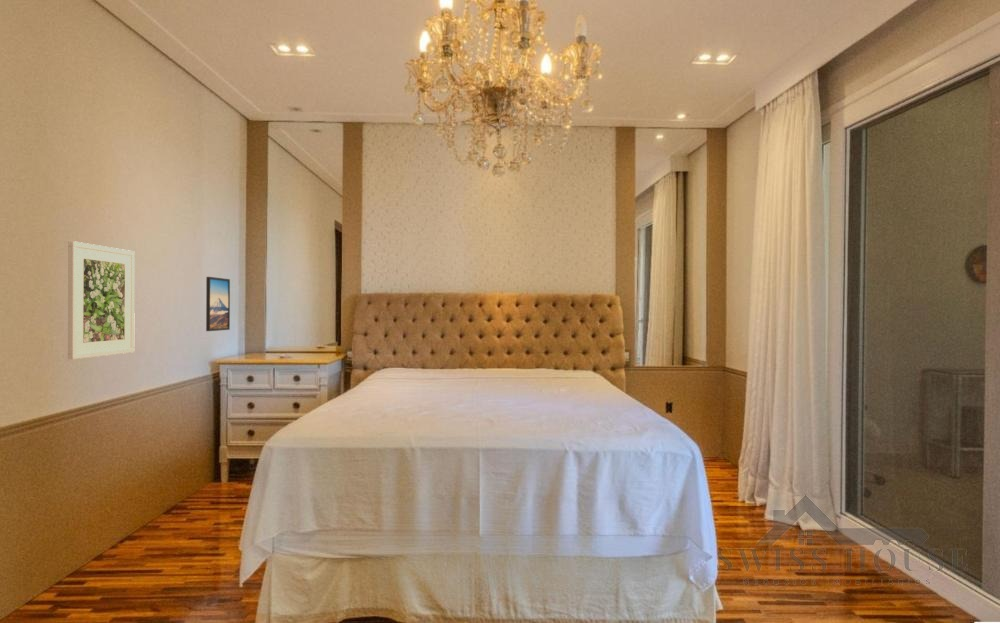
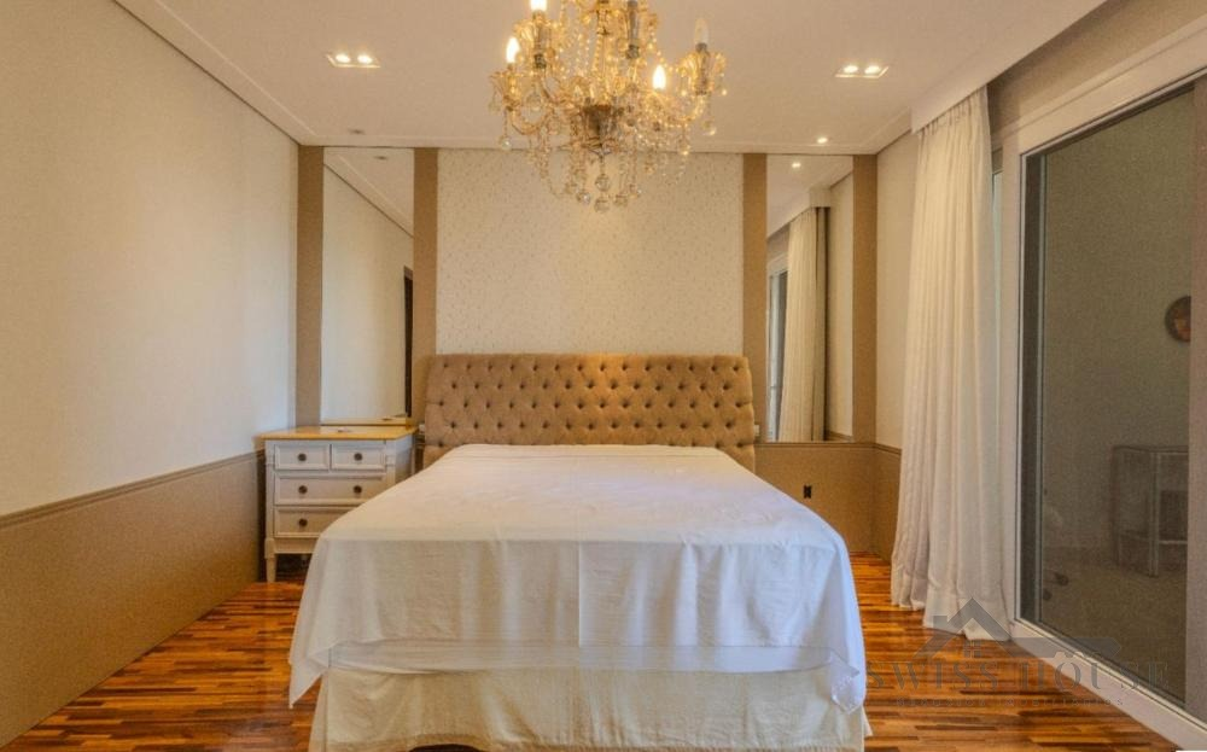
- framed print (104, 301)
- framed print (218, 304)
